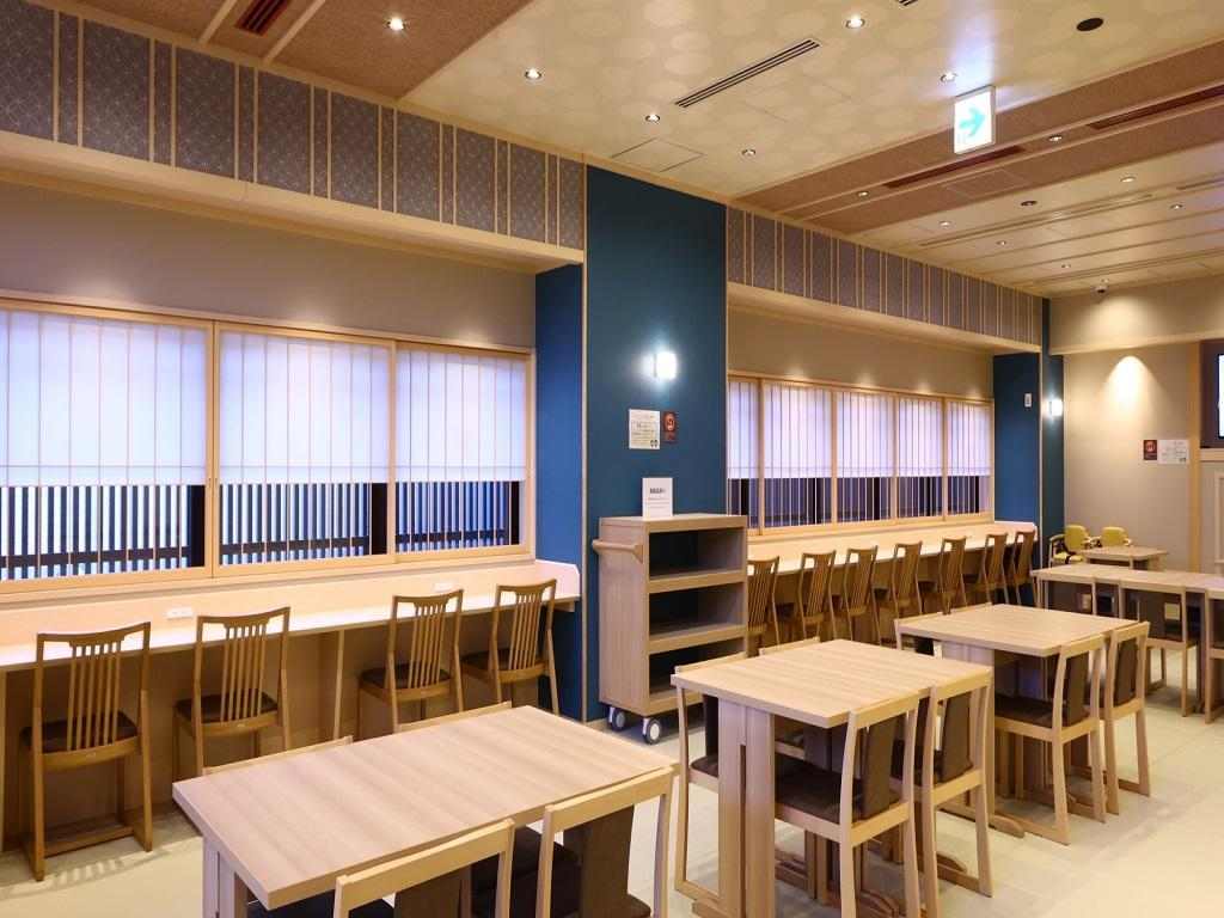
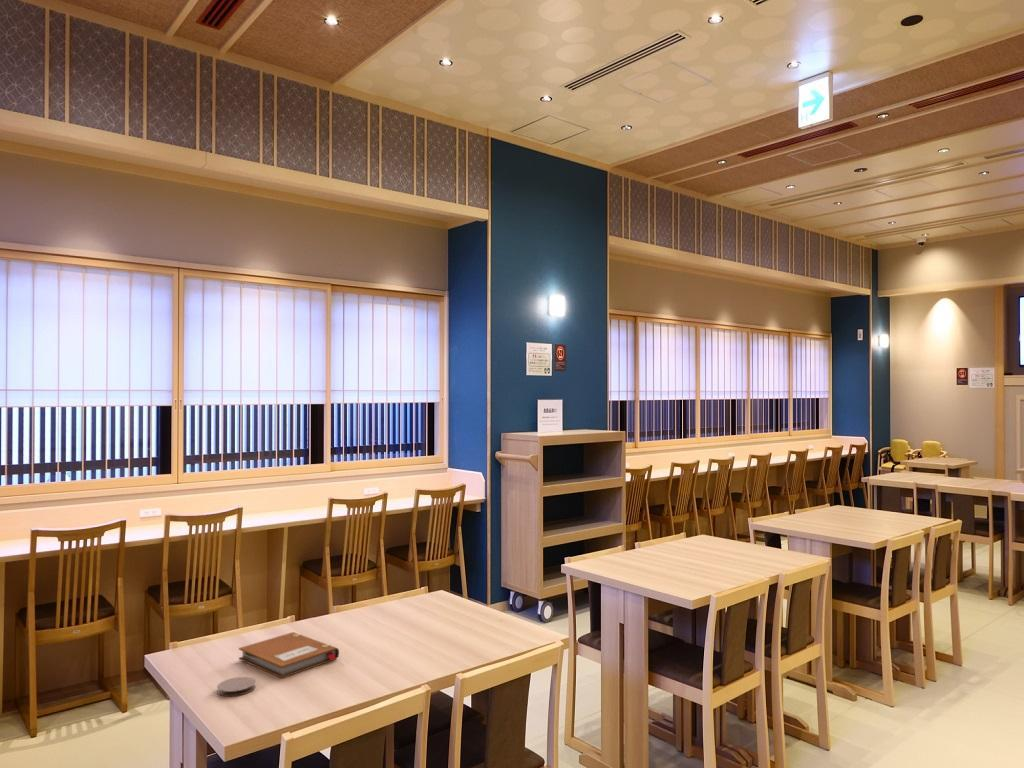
+ notebook (290, 653)
+ coaster (236, 686)
